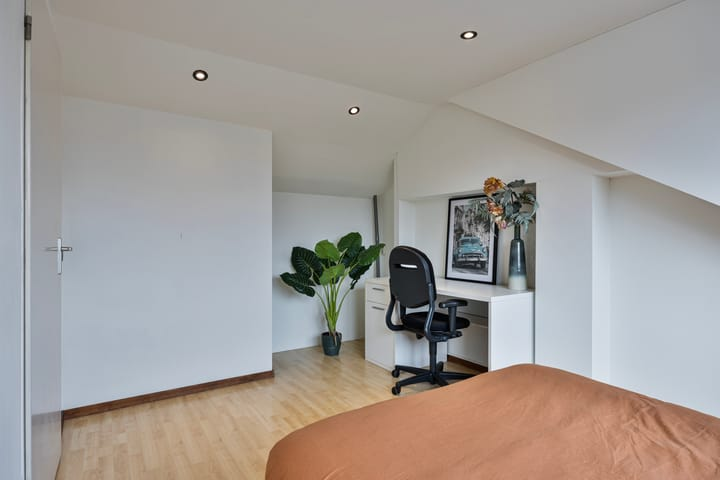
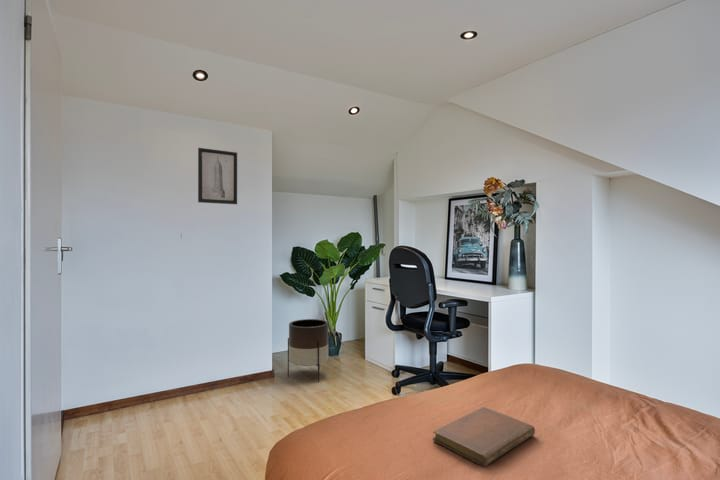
+ wall art (218, 176)
+ notebook (484, 433)
+ planter (308, 349)
